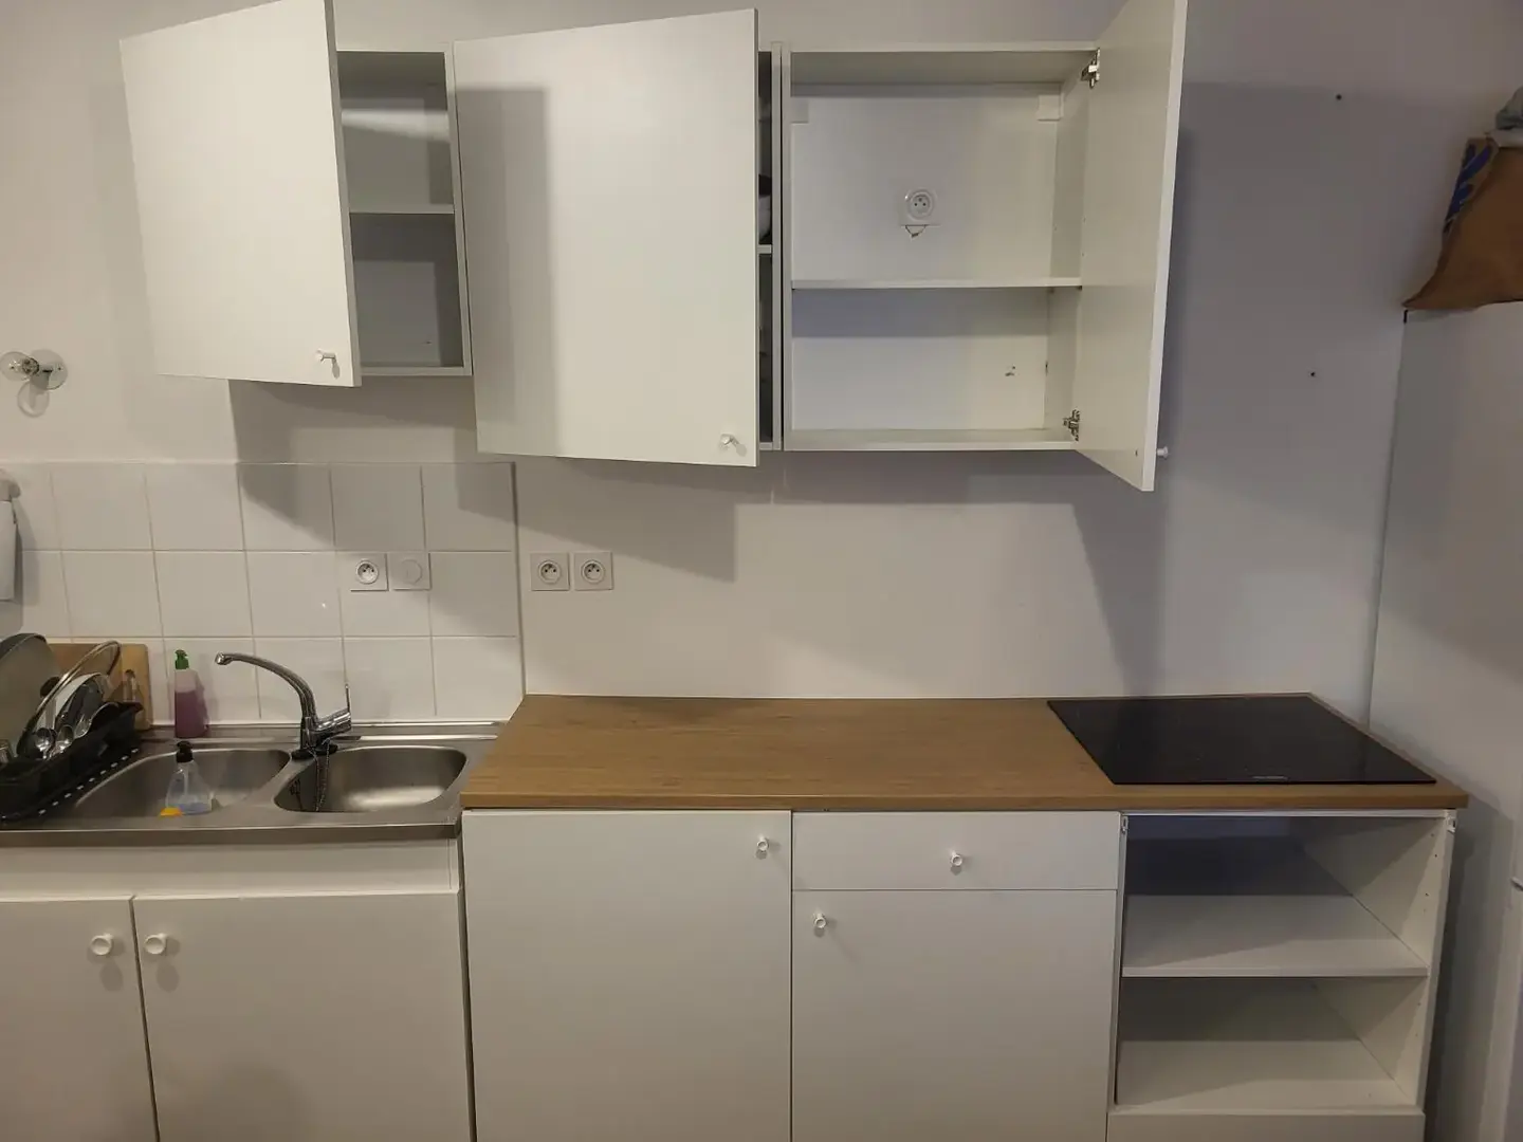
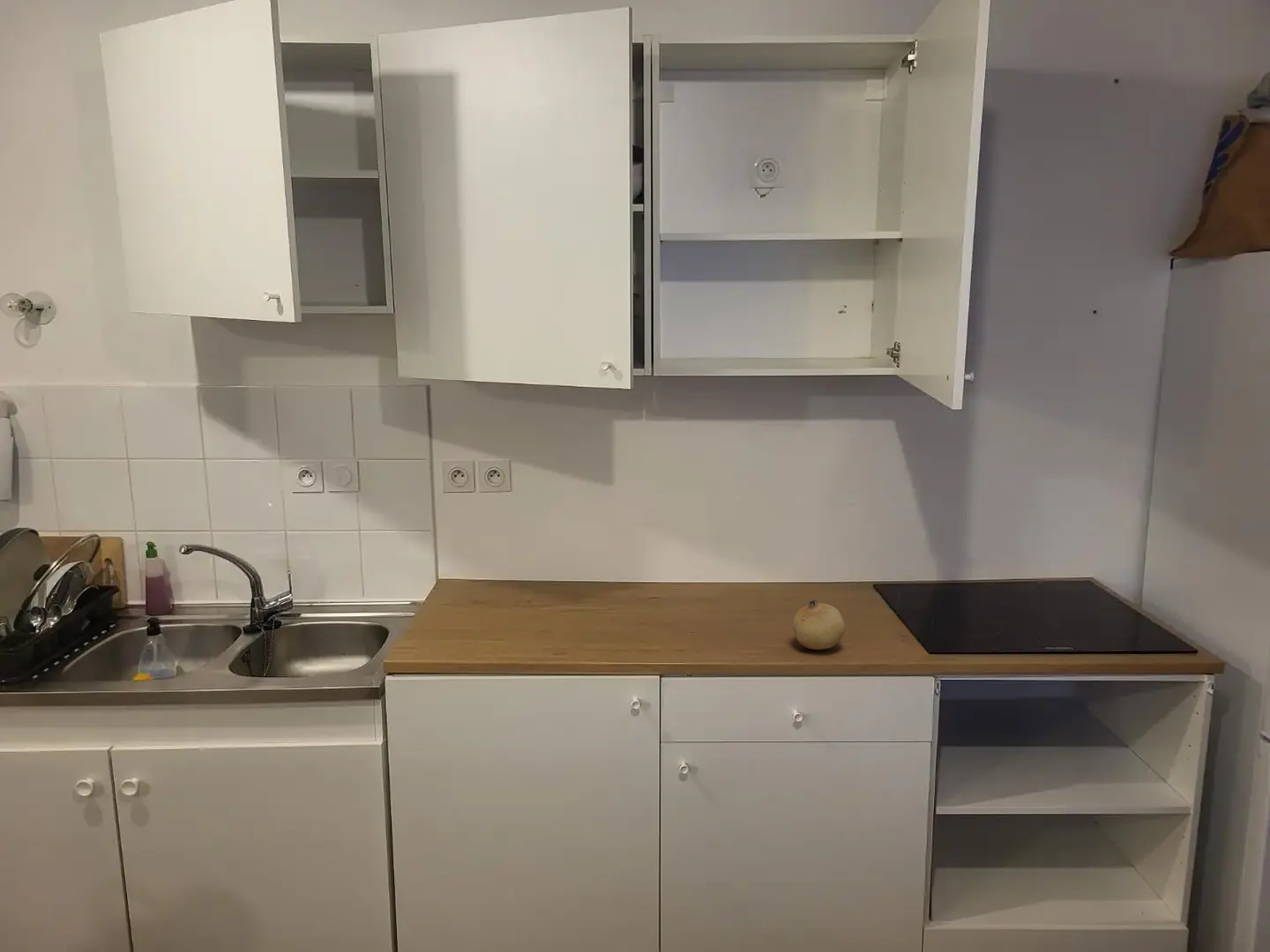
+ fruit (818, 623)
